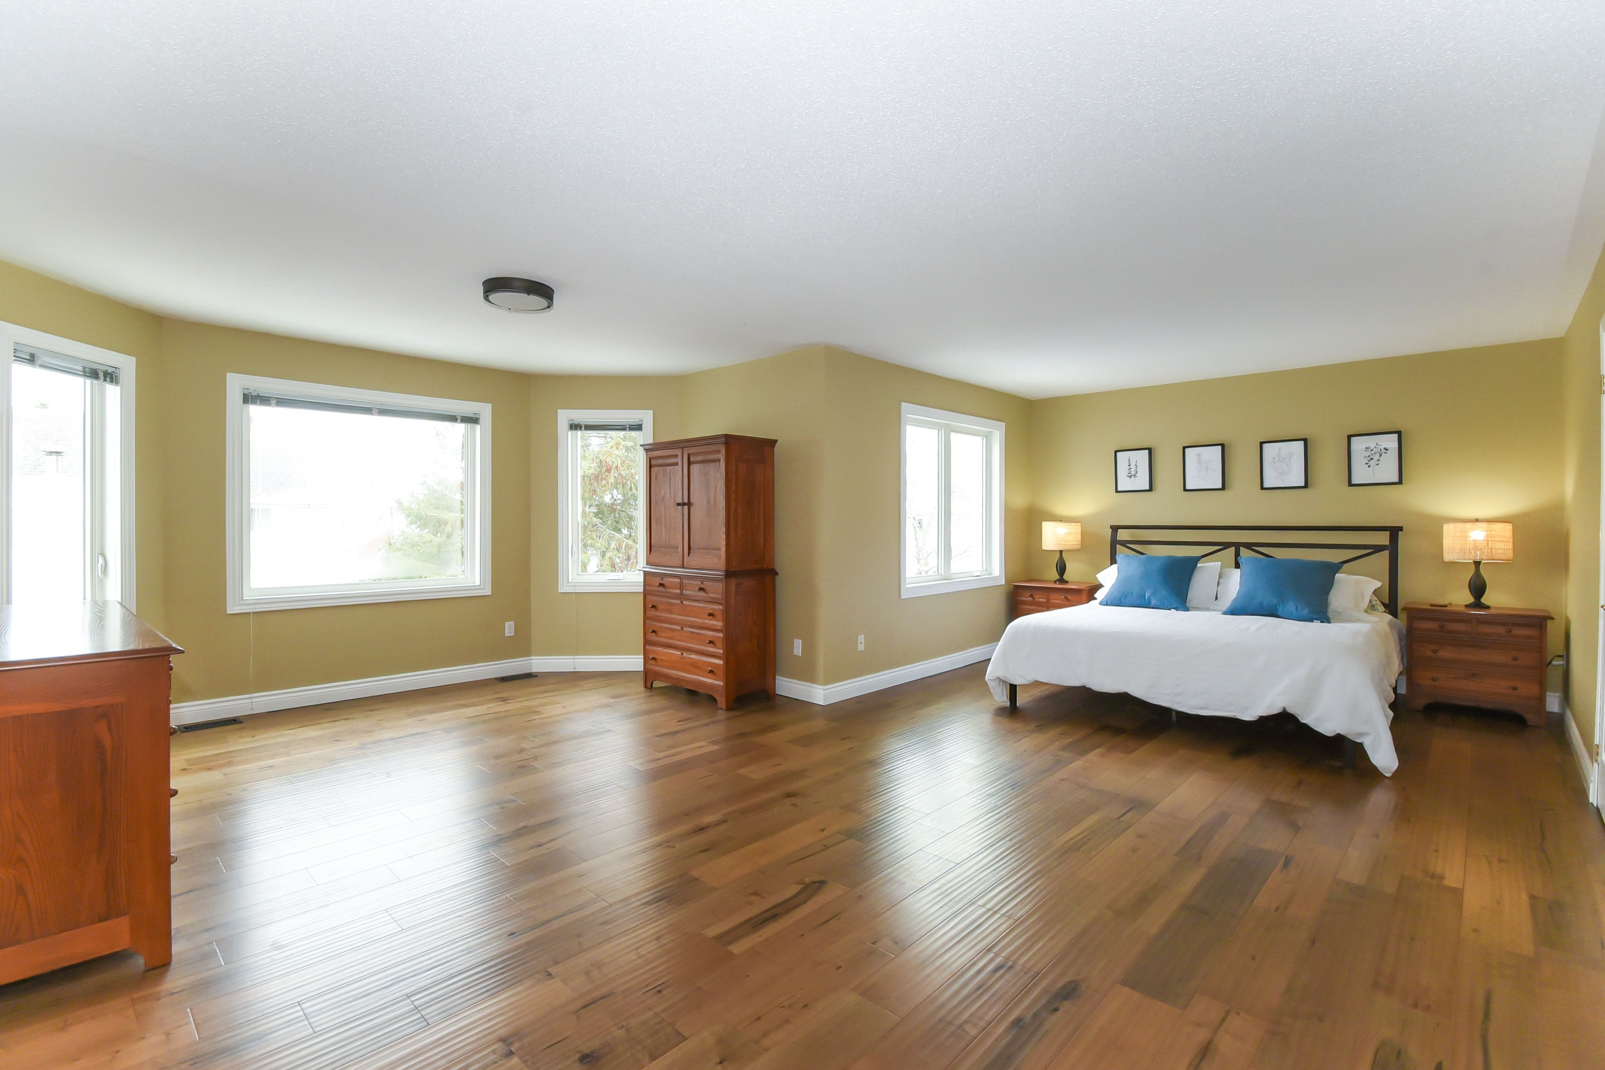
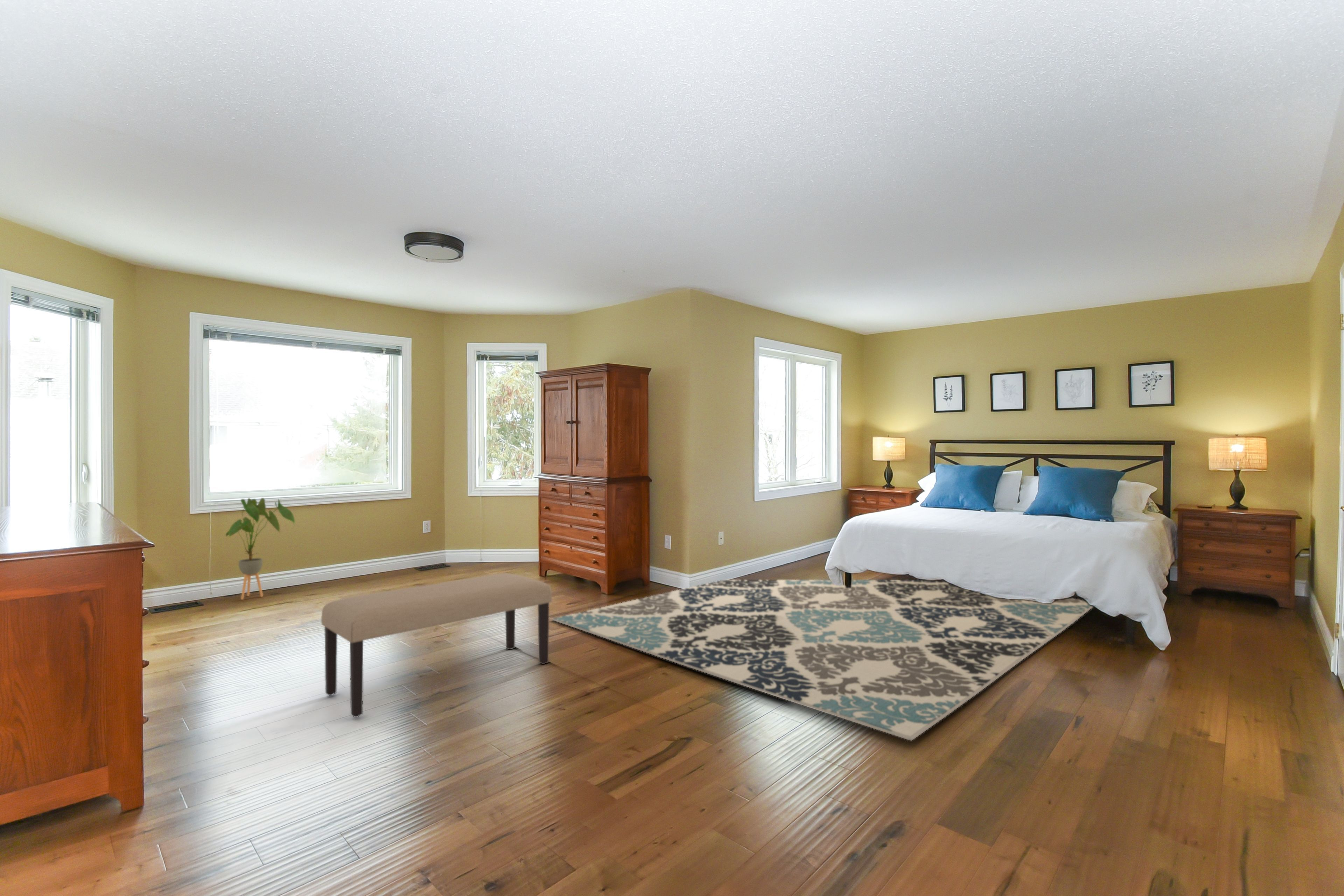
+ house plant (255, 546)
+ bench (443, 624)
+ rug (838, 611)
